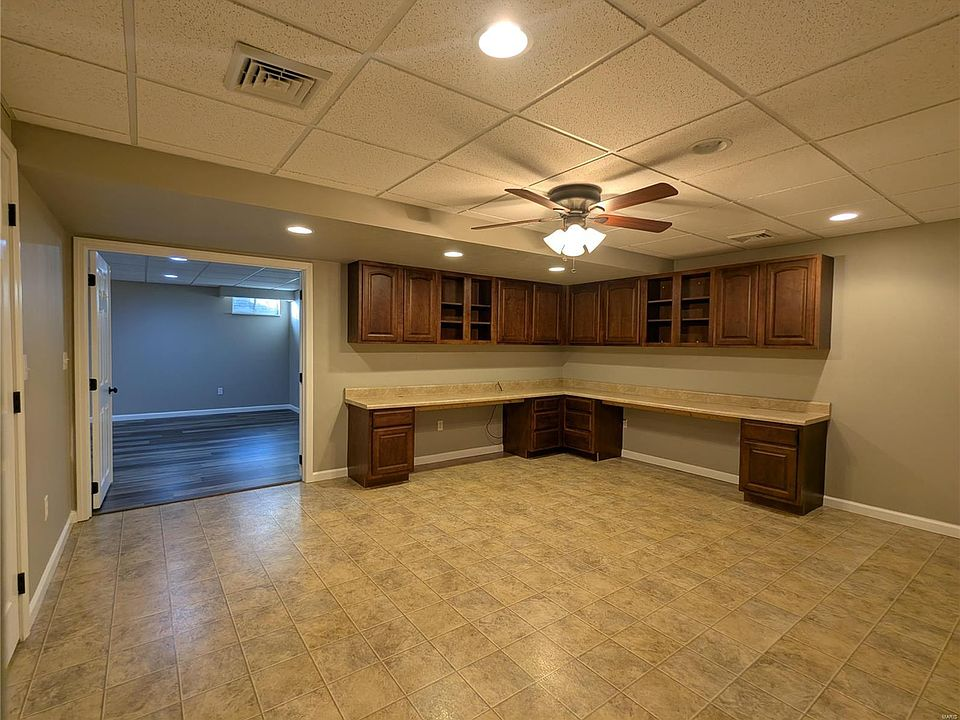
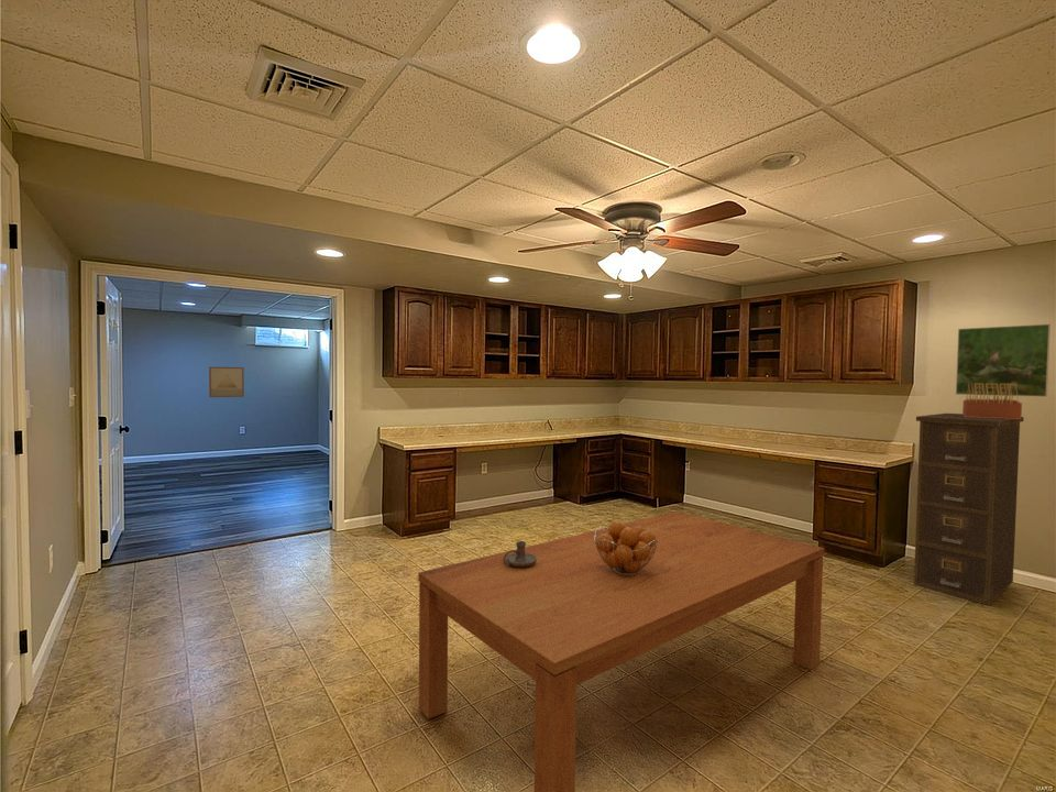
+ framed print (1000, 361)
+ dining table (636, 622)
+ filing cabinet (967, 501)
+ fruit basket (625, 547)
+ architectural model (991, 399)
+ candle holder (518, 553)
+ wall art (227, 382)
